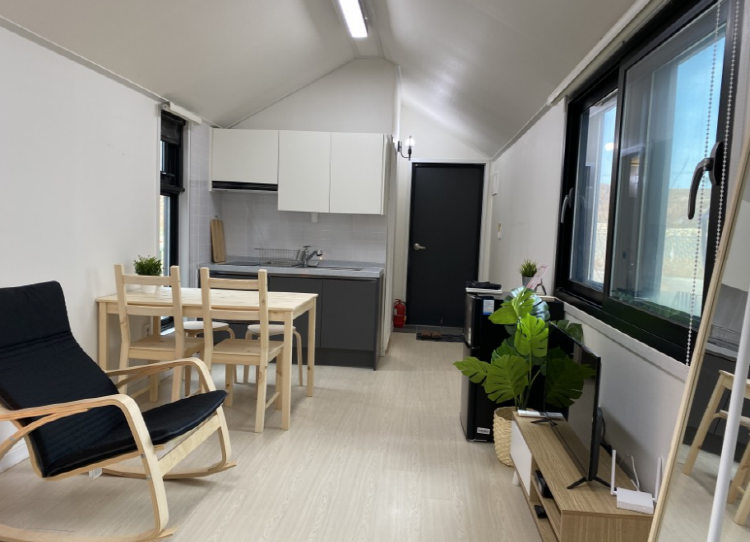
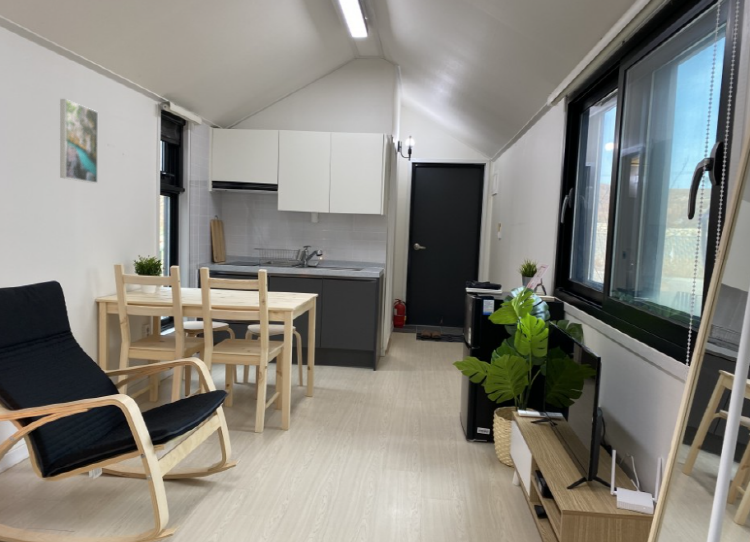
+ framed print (79, 143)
